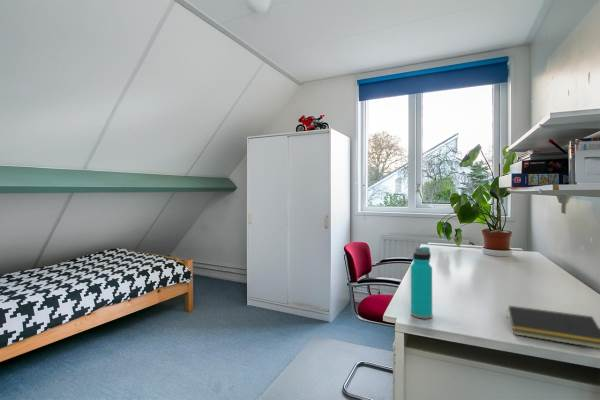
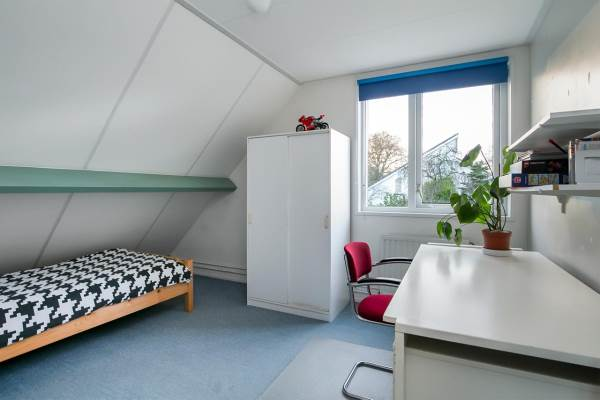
- water bottle (421, 281)
- notepad (553, 325)
